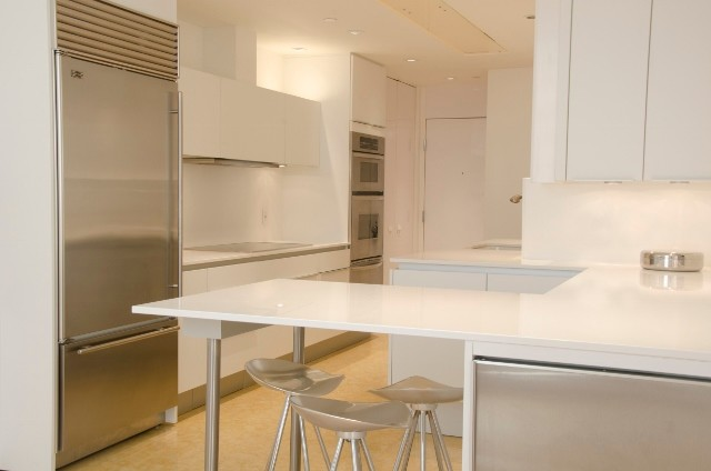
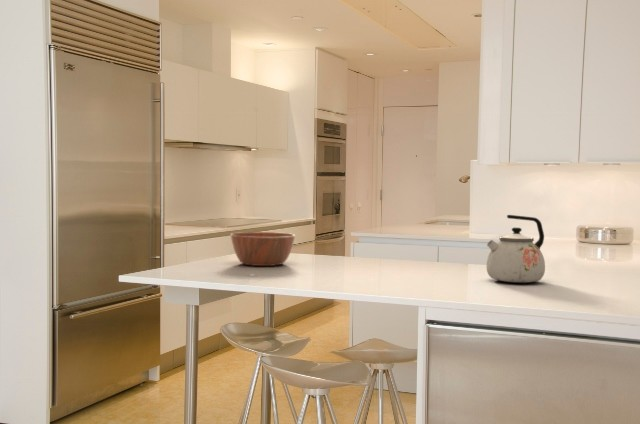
+ bowl (262, 249)
+ kettle (515, 248)
